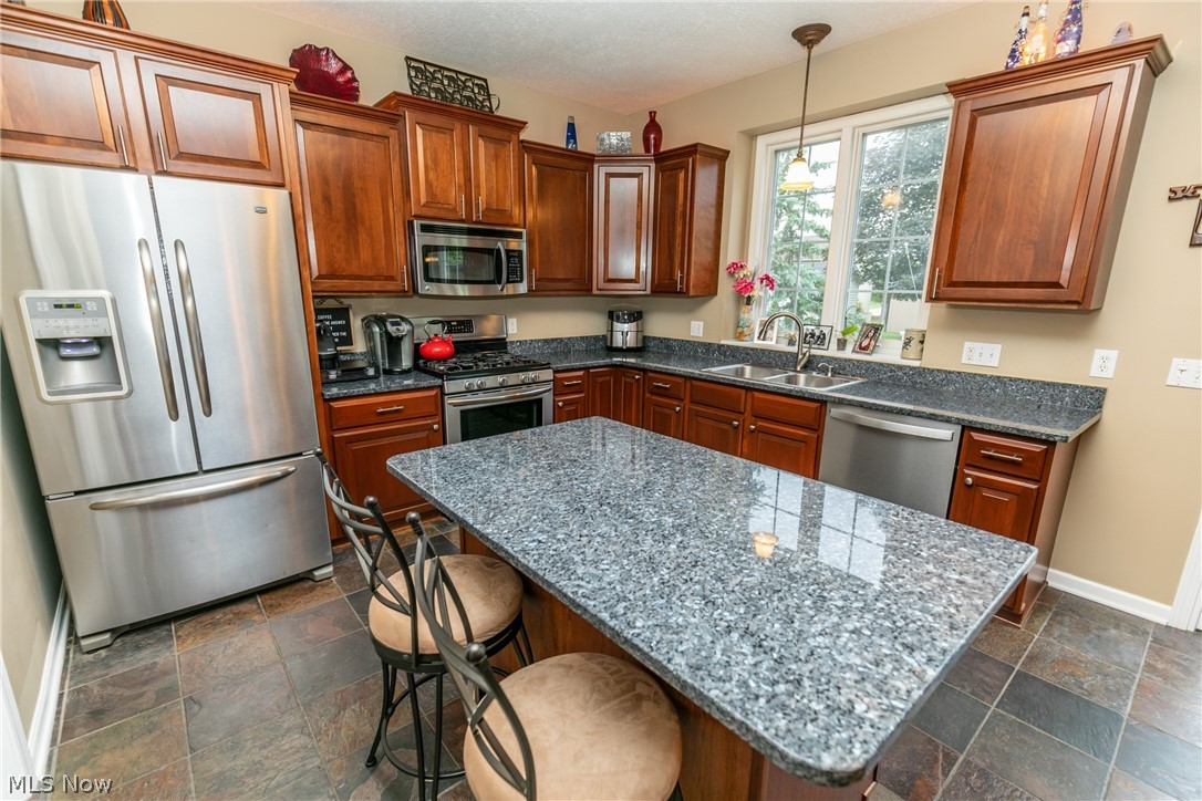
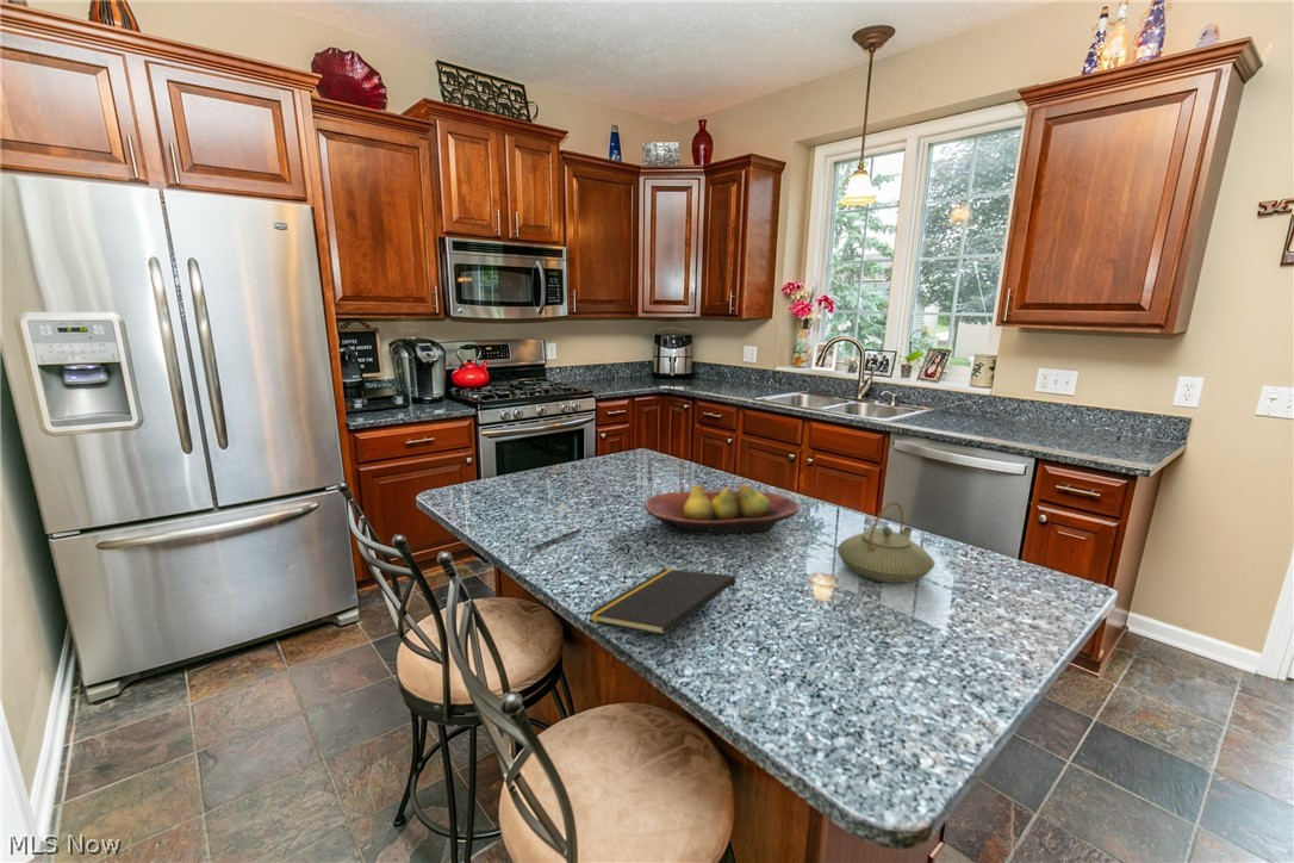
+ notepad (664, 597)
+ fruit bowl (721, 505)
+ teapot (889, 535)
+ pen (558, 538)
